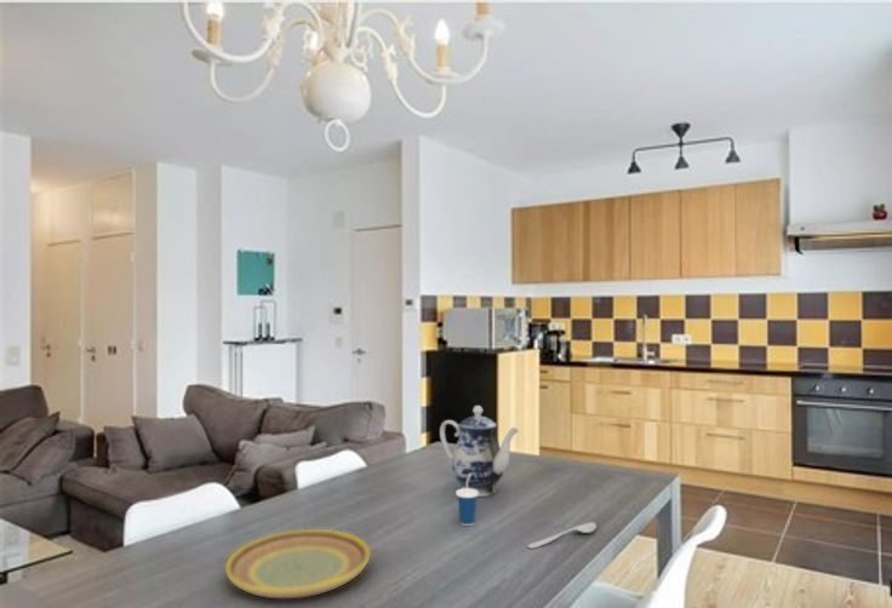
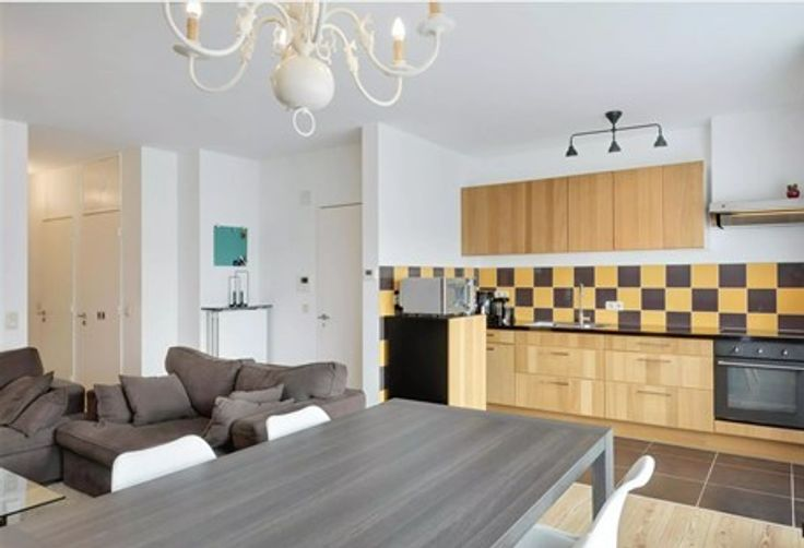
- teapot (478, 448)
- cup (467, 498)
- spoon (562, 533)
- plate (299, 564)
